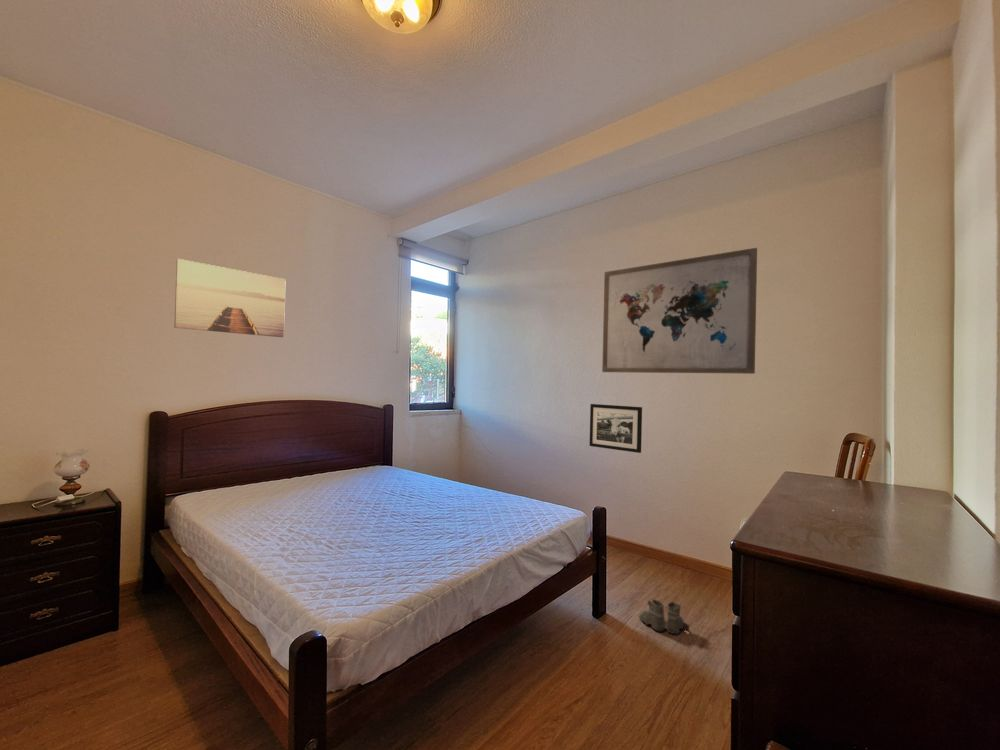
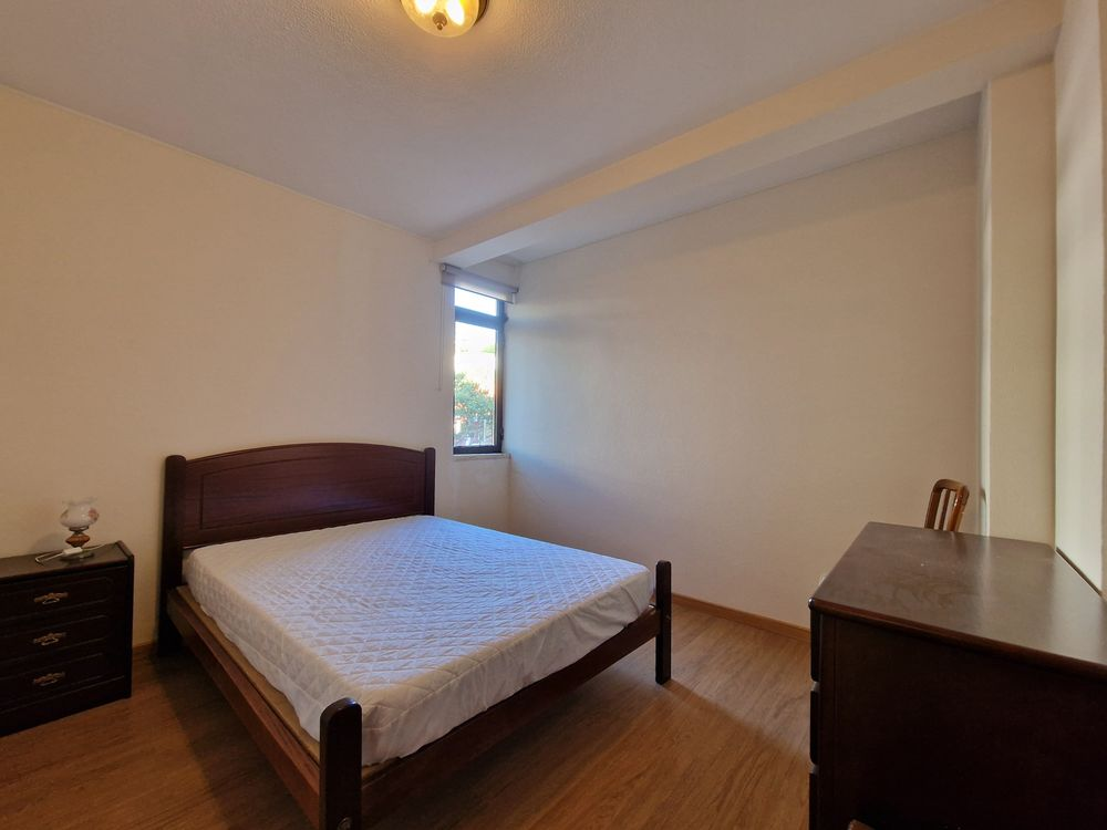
- wall art (671, 317)
- picture frame (614, 427)
- wall art (234, 301)
- boots (663, 612)
